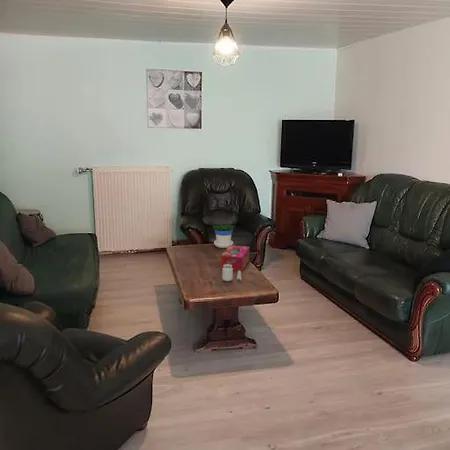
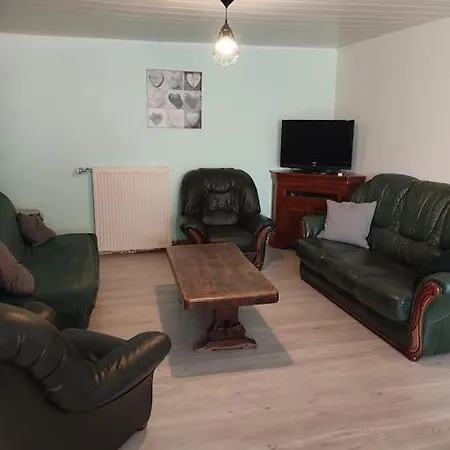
- flowerpot (223, 235)
- candle (231, 272)
- tissue box (235, 257)
